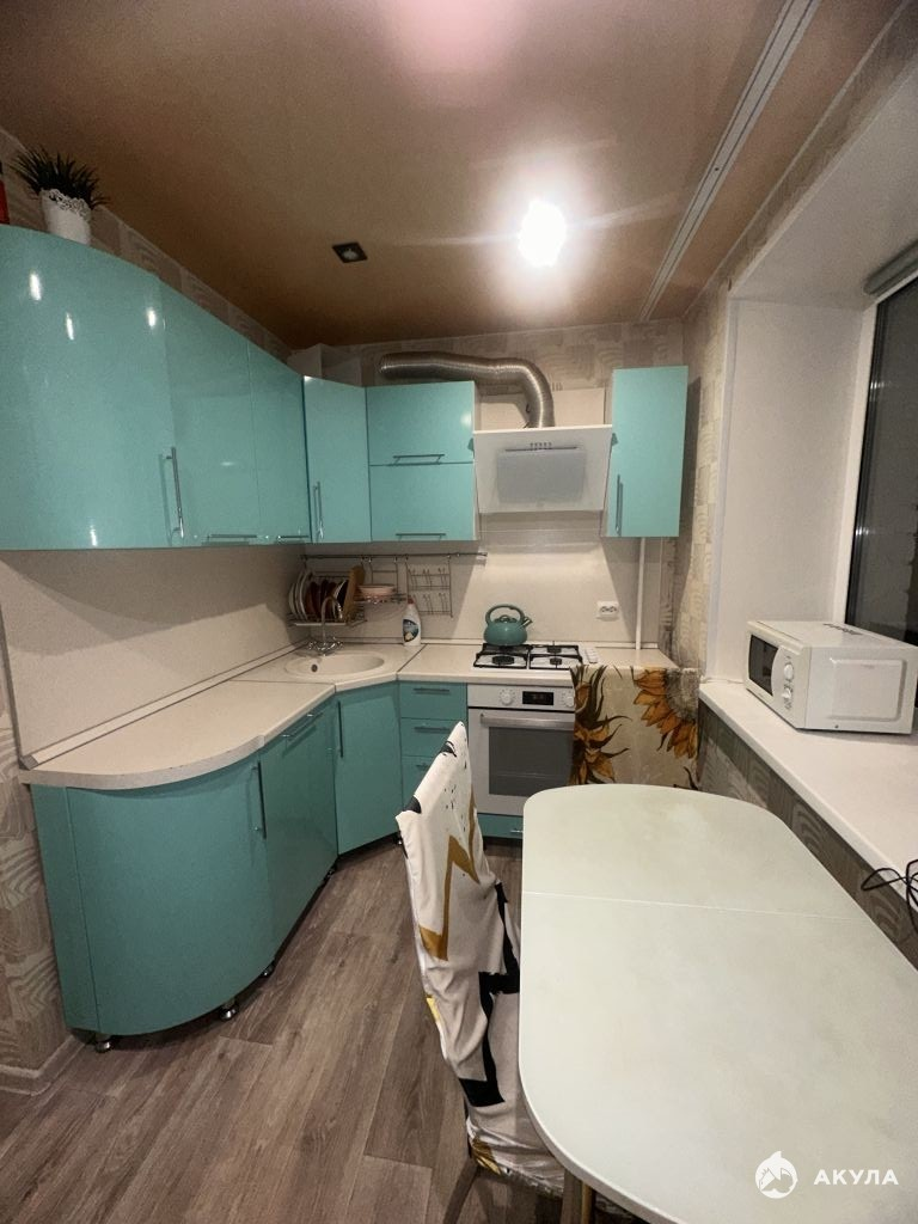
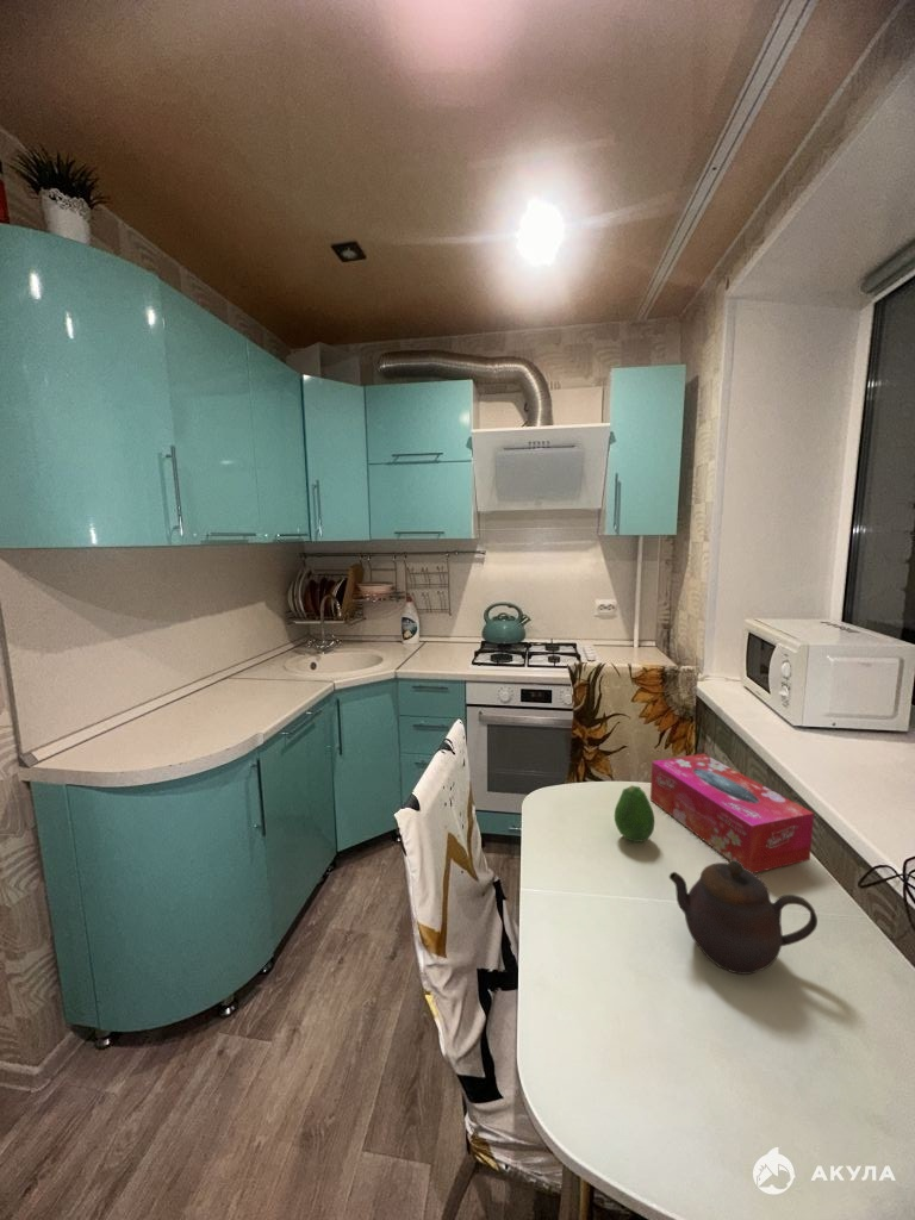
+ fruit (634, 813)
+ teapot (739, 908)
+ tissue box (722, 805)
